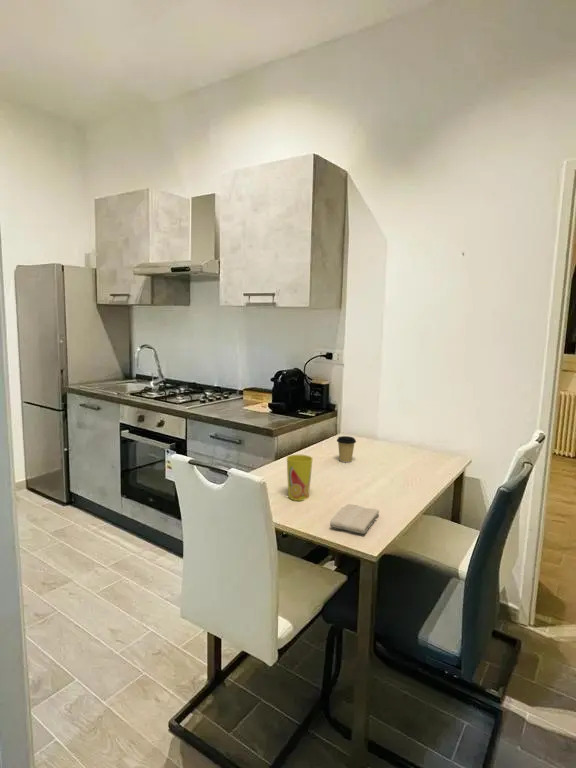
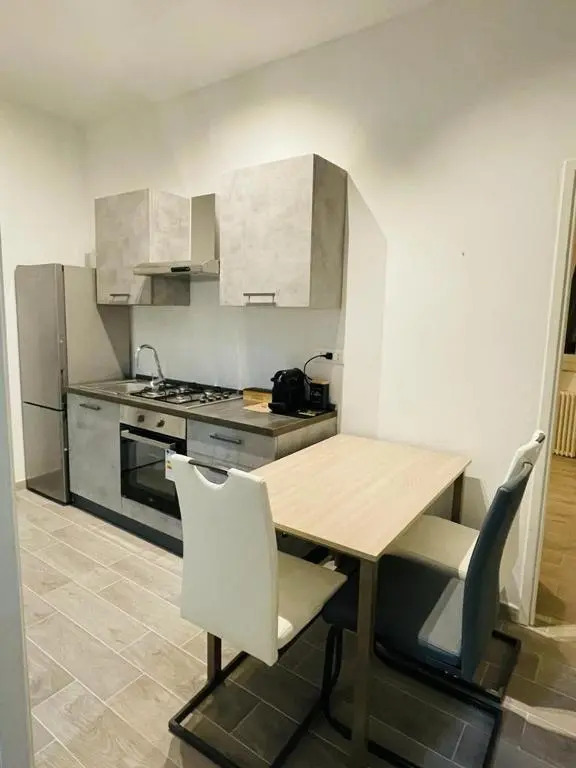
- coffee cup (346, 449)
- washcloth (355, 517)
- cup (299, 477)
